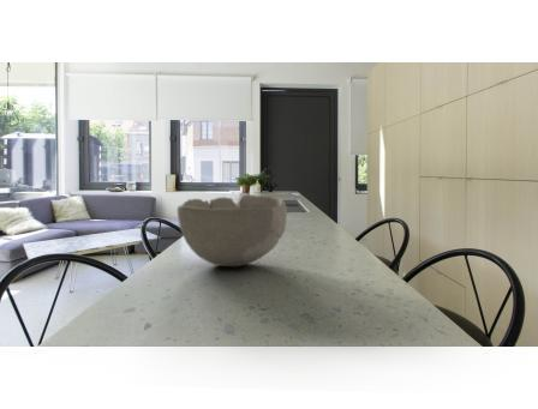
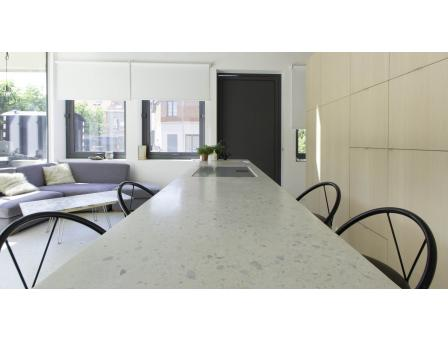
- bowl (232, 229)
